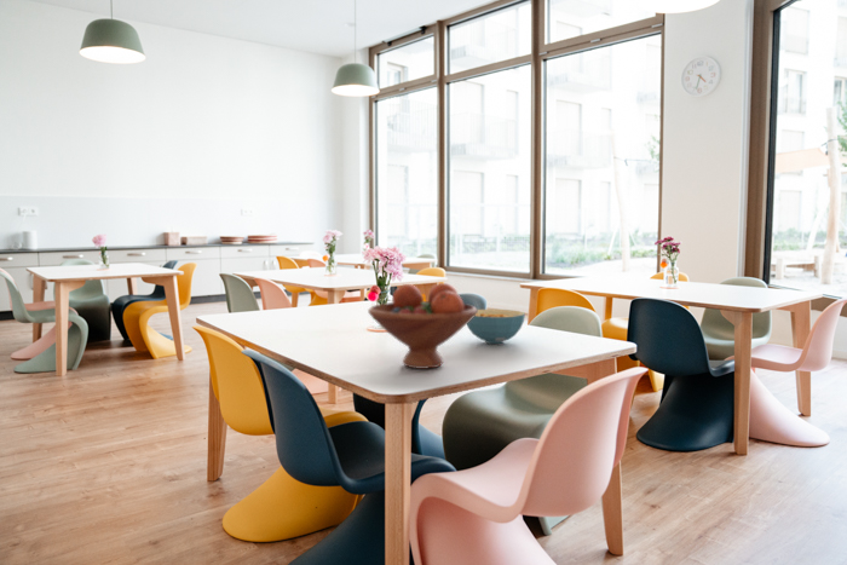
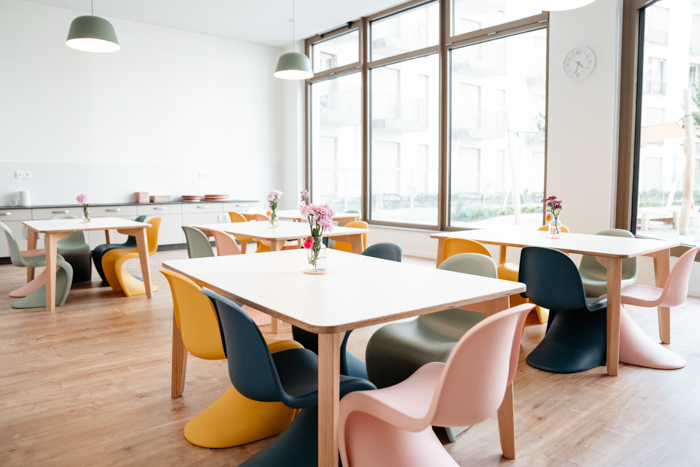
- cereal bowl (494, 327)
- fruit bowl (422, 325)
